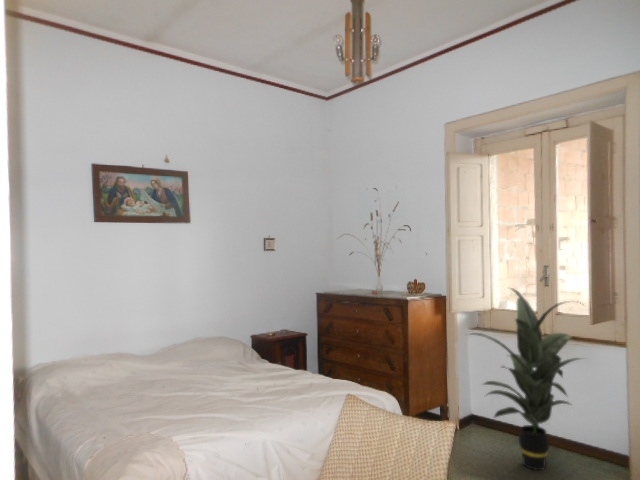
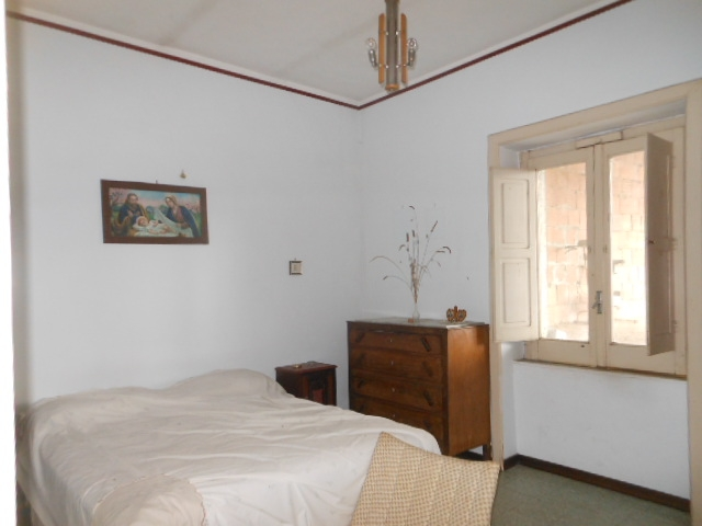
- indoor plant (528, 375)
